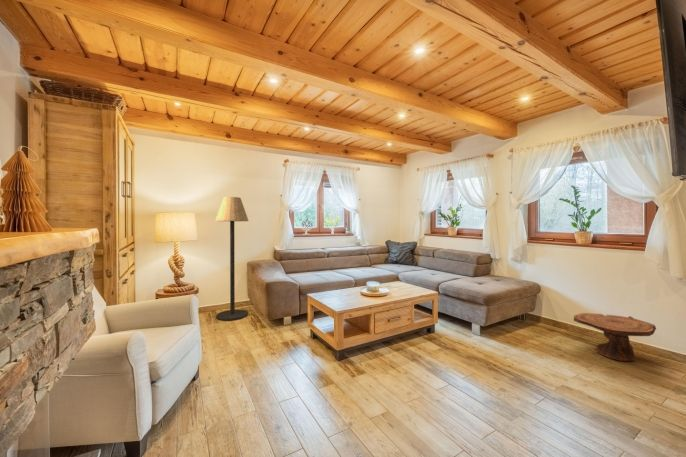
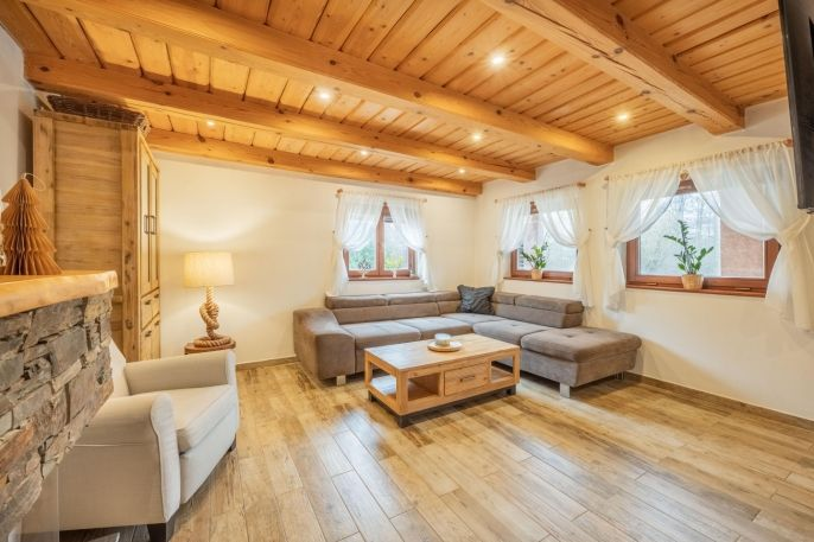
- side table (615, 336)
- floor lamp (232, 256)
